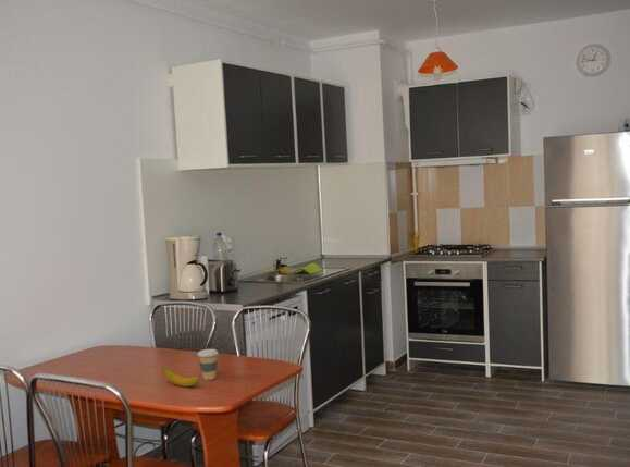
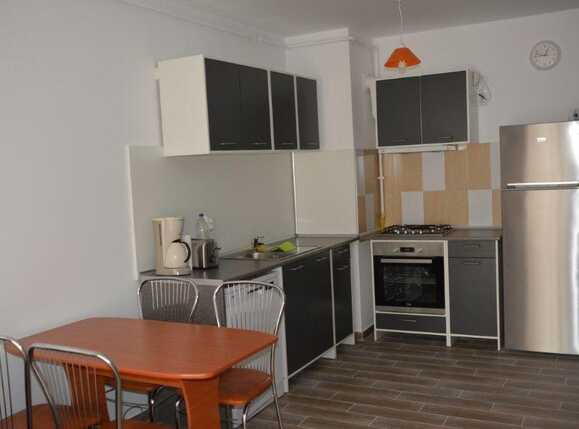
- banana (180, 377)
- coffee cup (208, 364)
